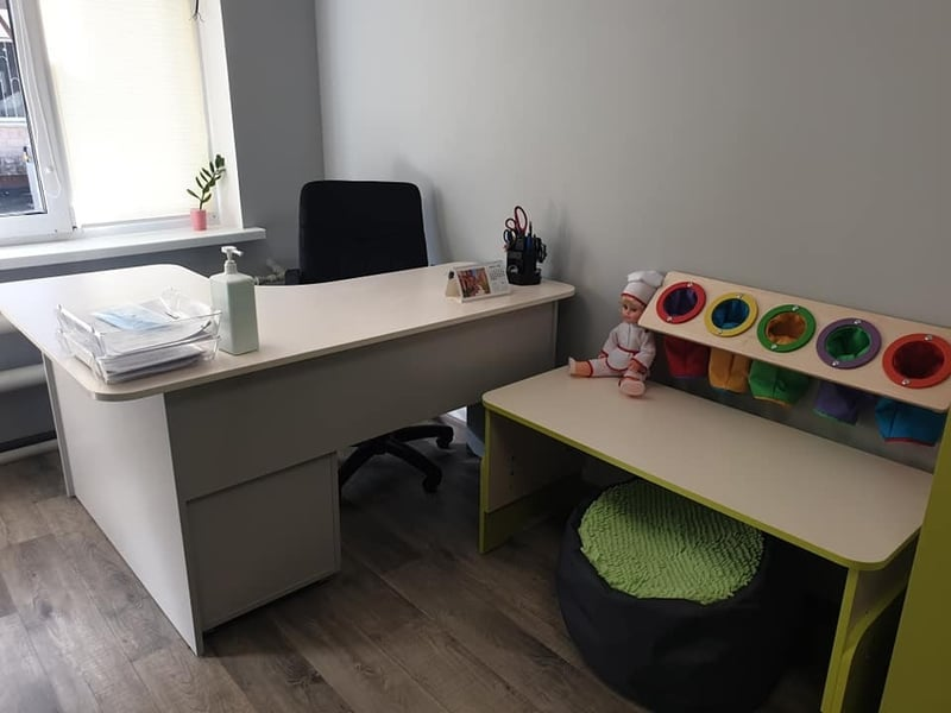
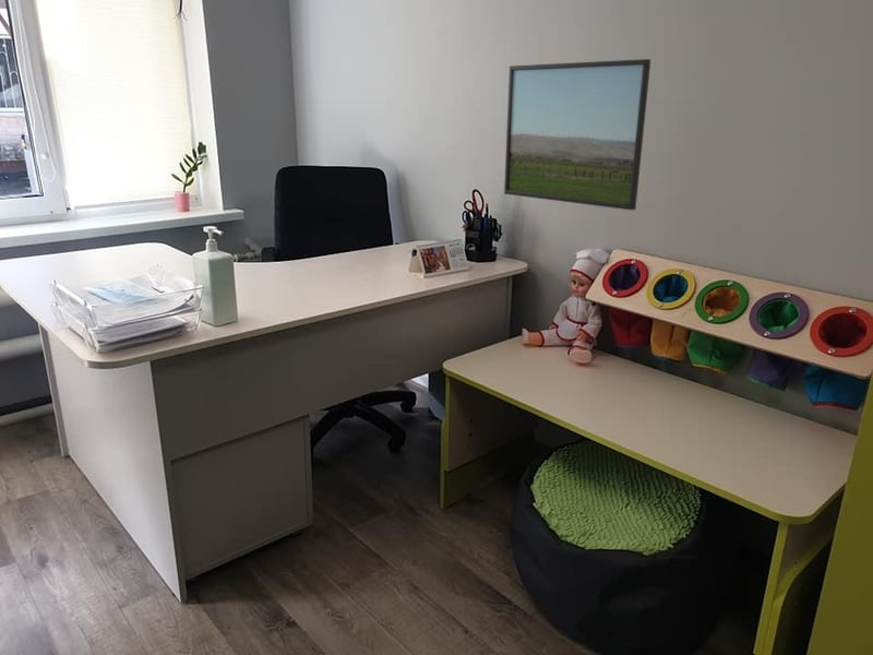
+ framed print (569, 134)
